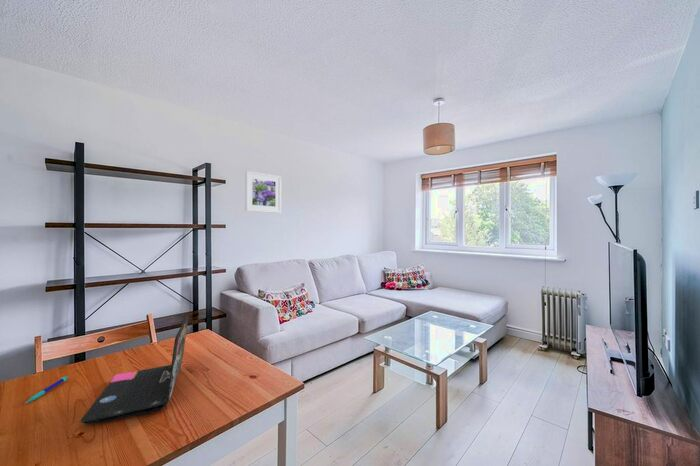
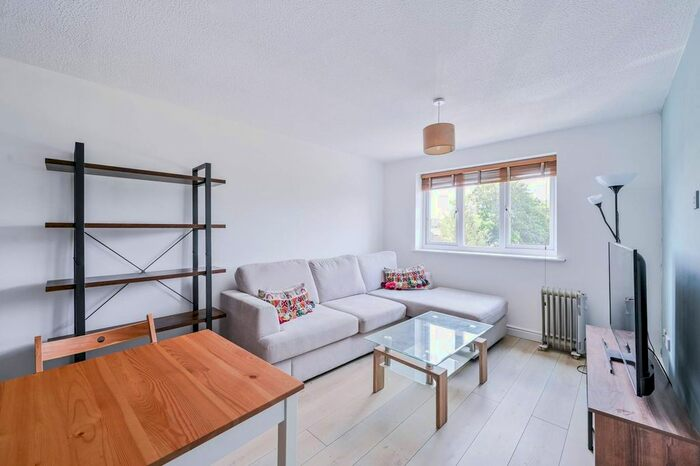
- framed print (264, 193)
- laptop (145, 369)
- pen (47, 388)
